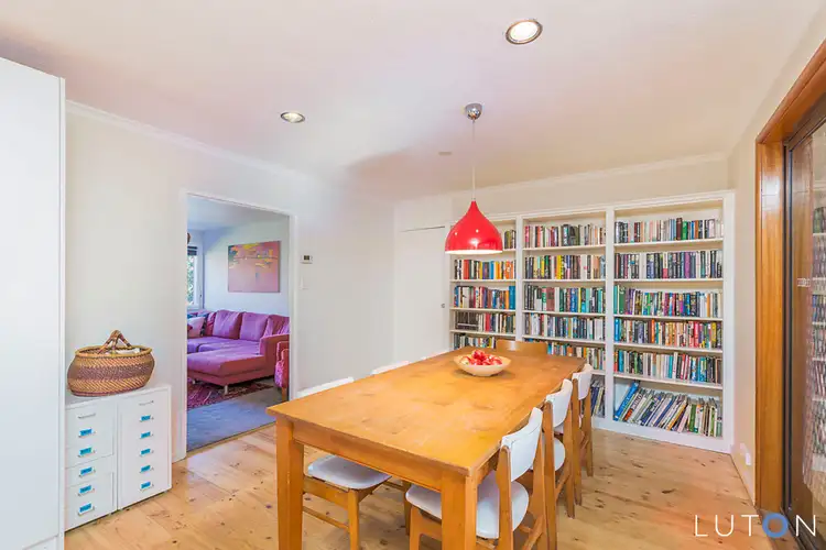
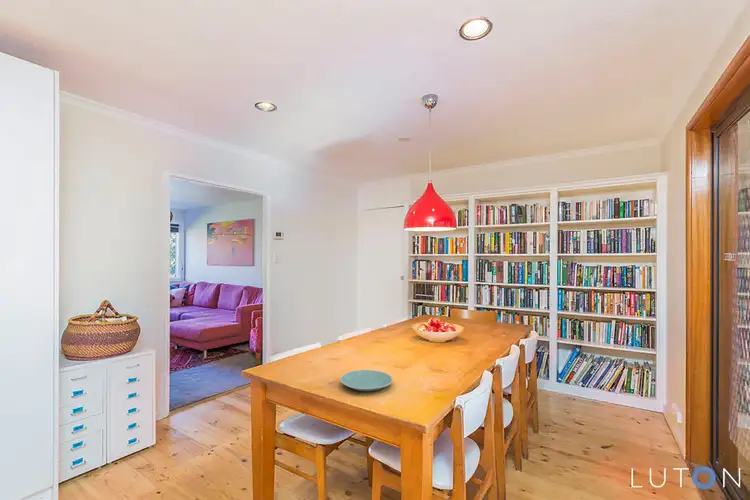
+ plate (366, 381)
